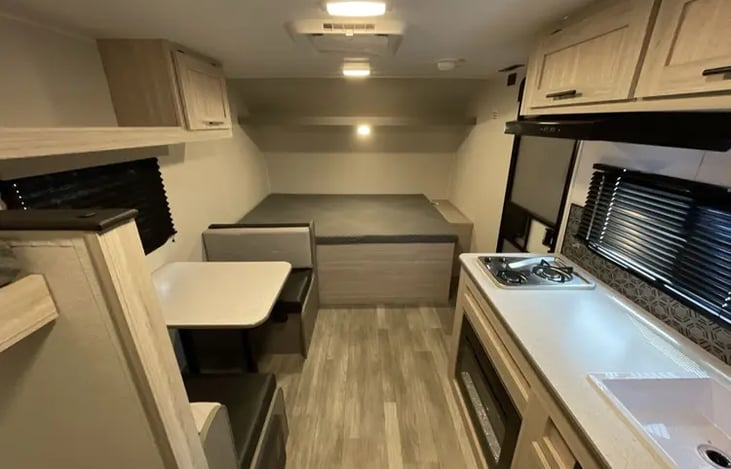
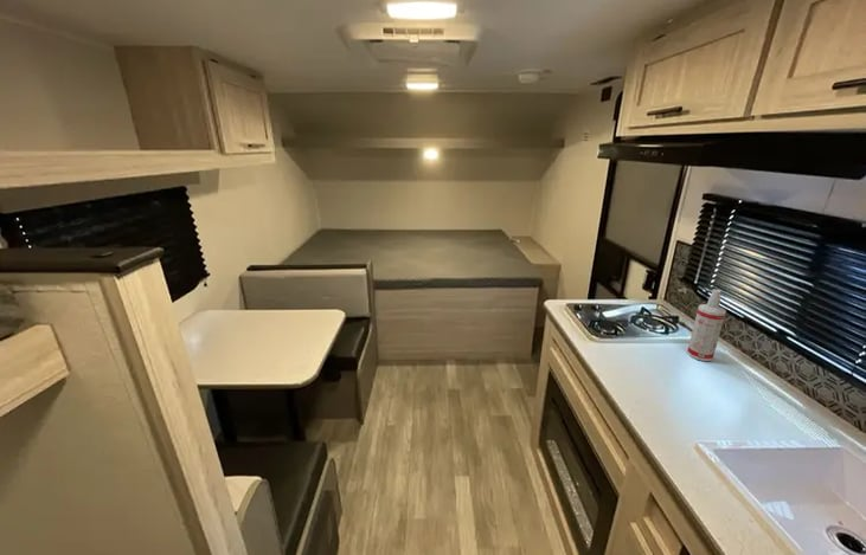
+ spray bottle (707, 323)
